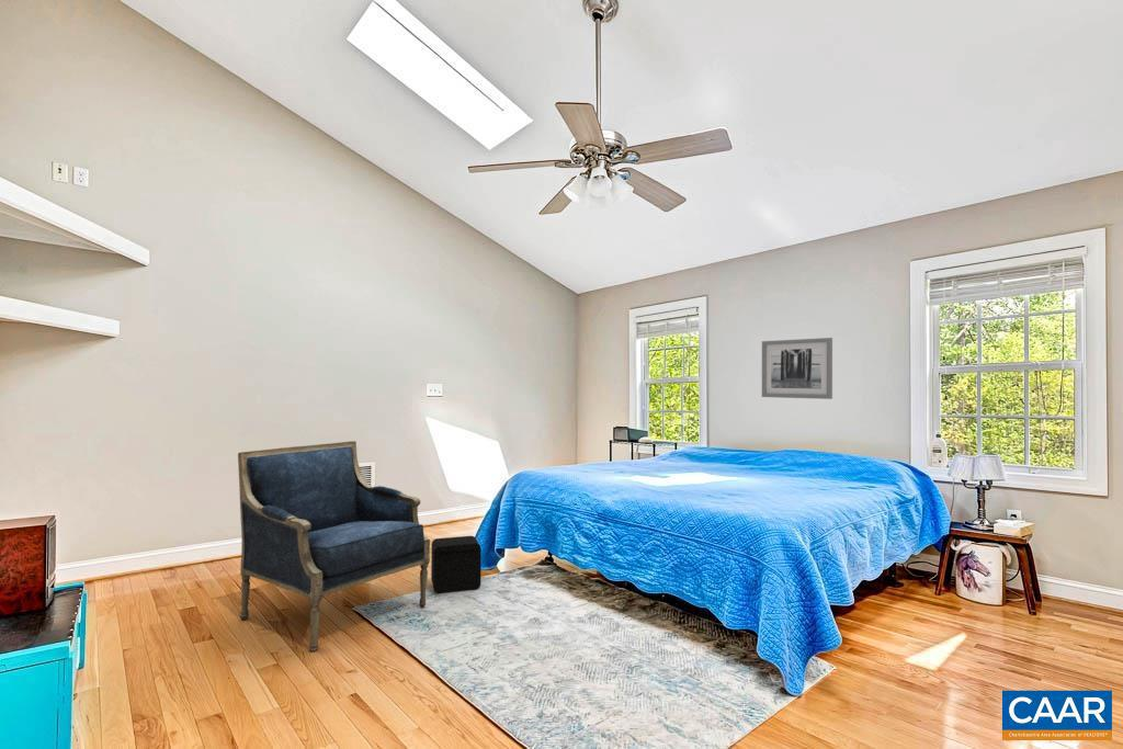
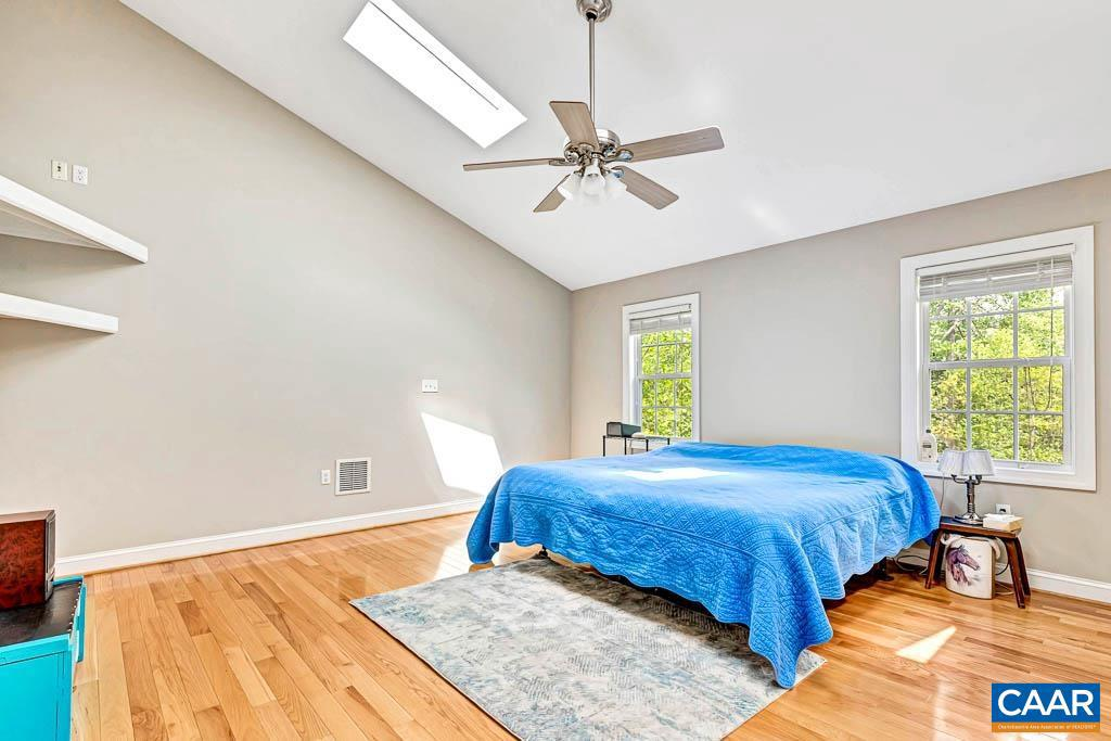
- wall art (795, 368)
- armchair (337, 531)
- air purifier (455, 563)
